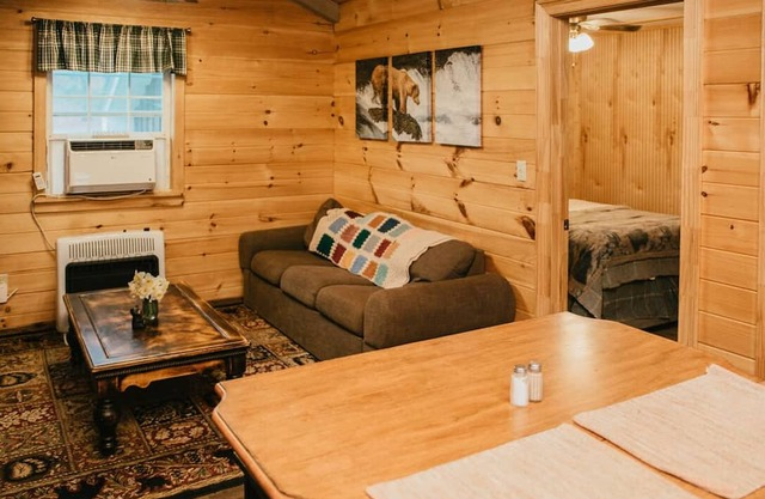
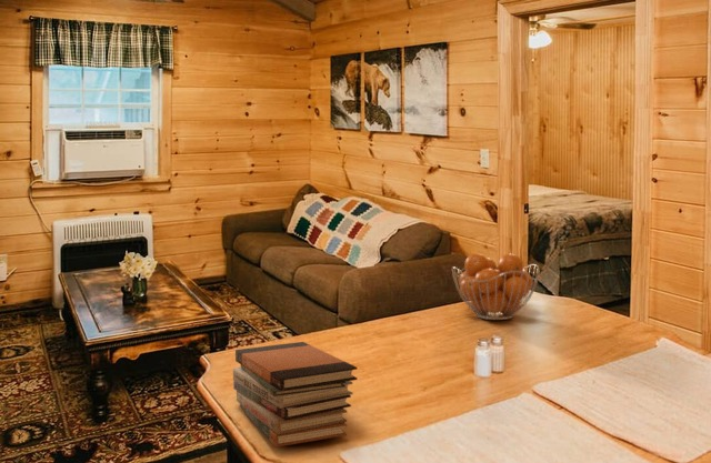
+ book stack (291, 389)
+ fruit basket (494, 284)
